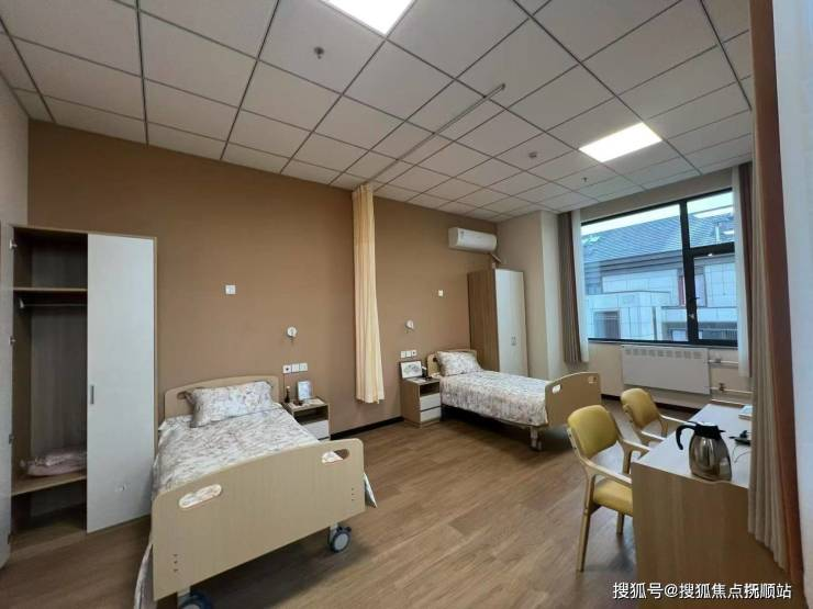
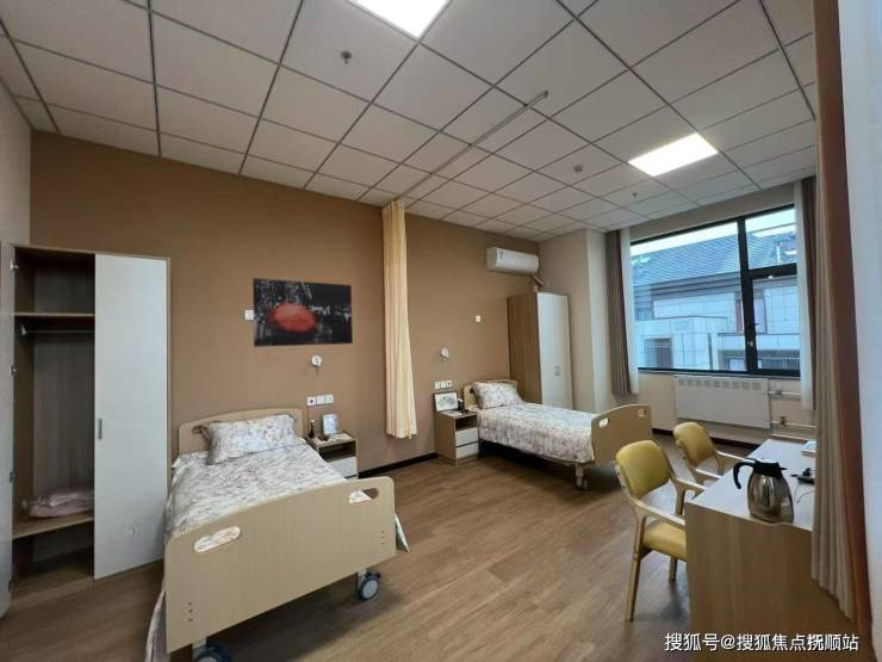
+ wall art (306, 313)
